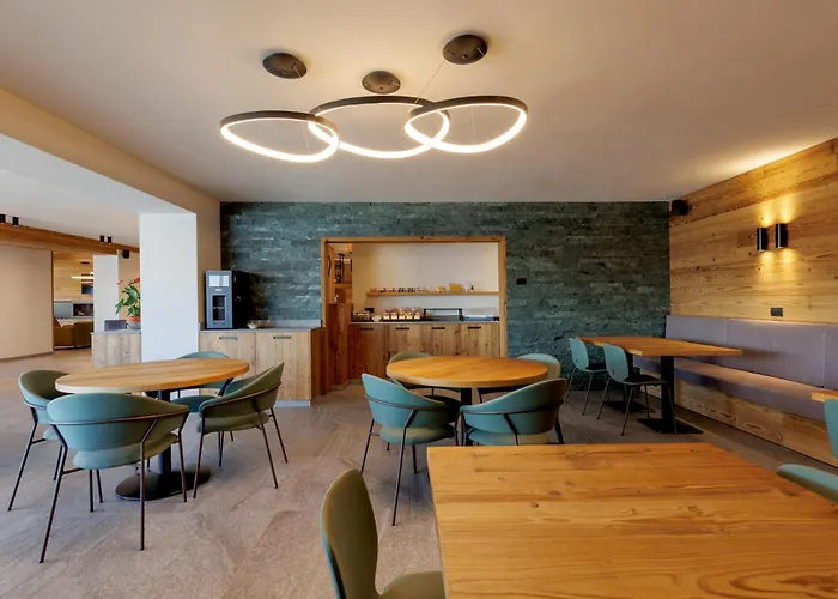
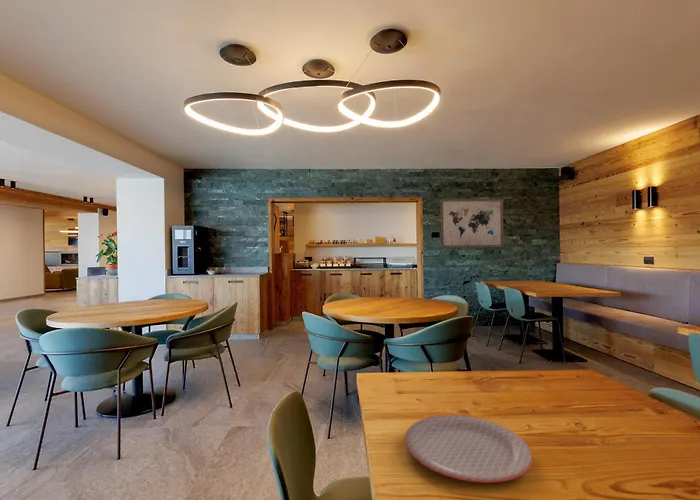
+ wall art (472, 223)
+ plate (465, 447)
